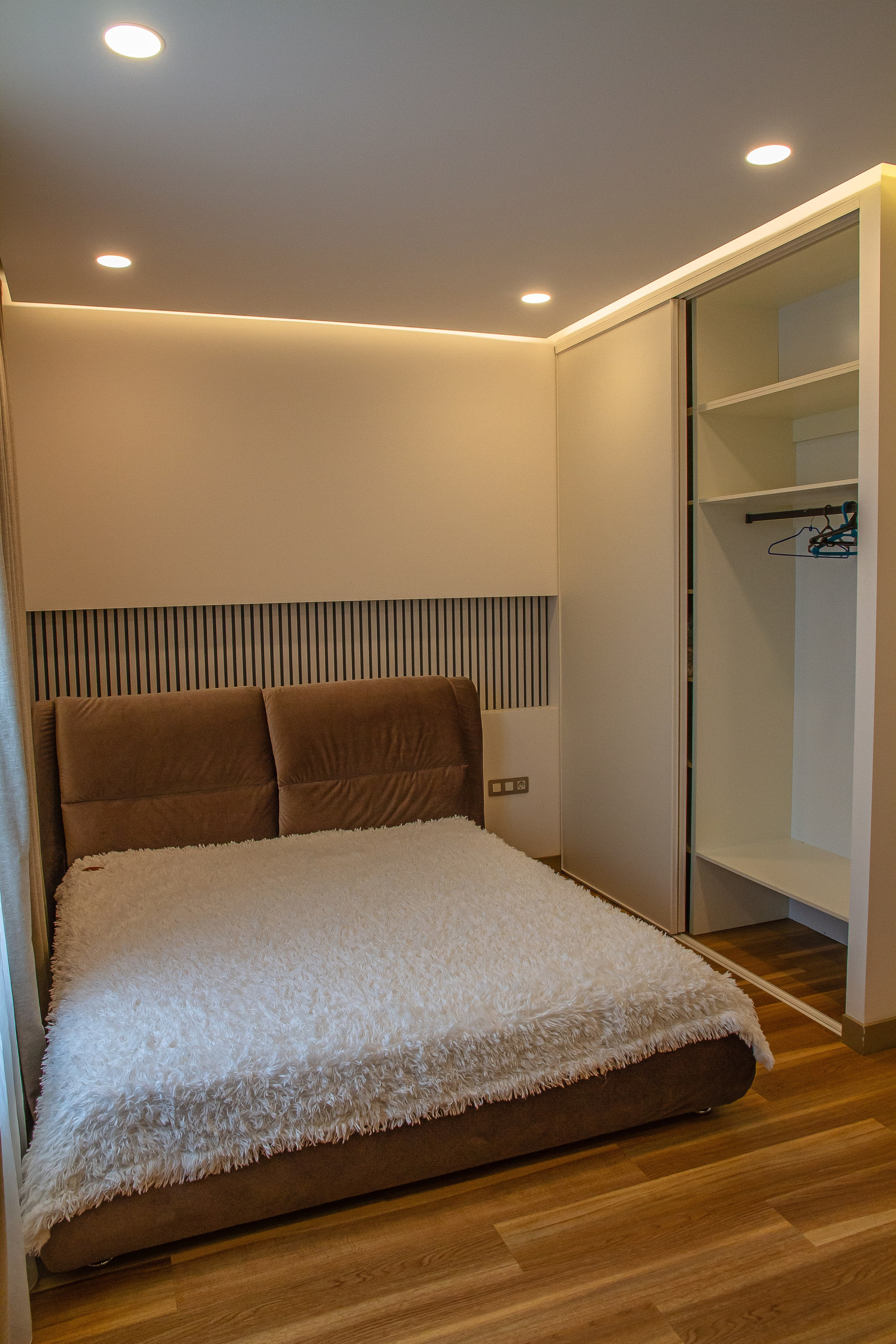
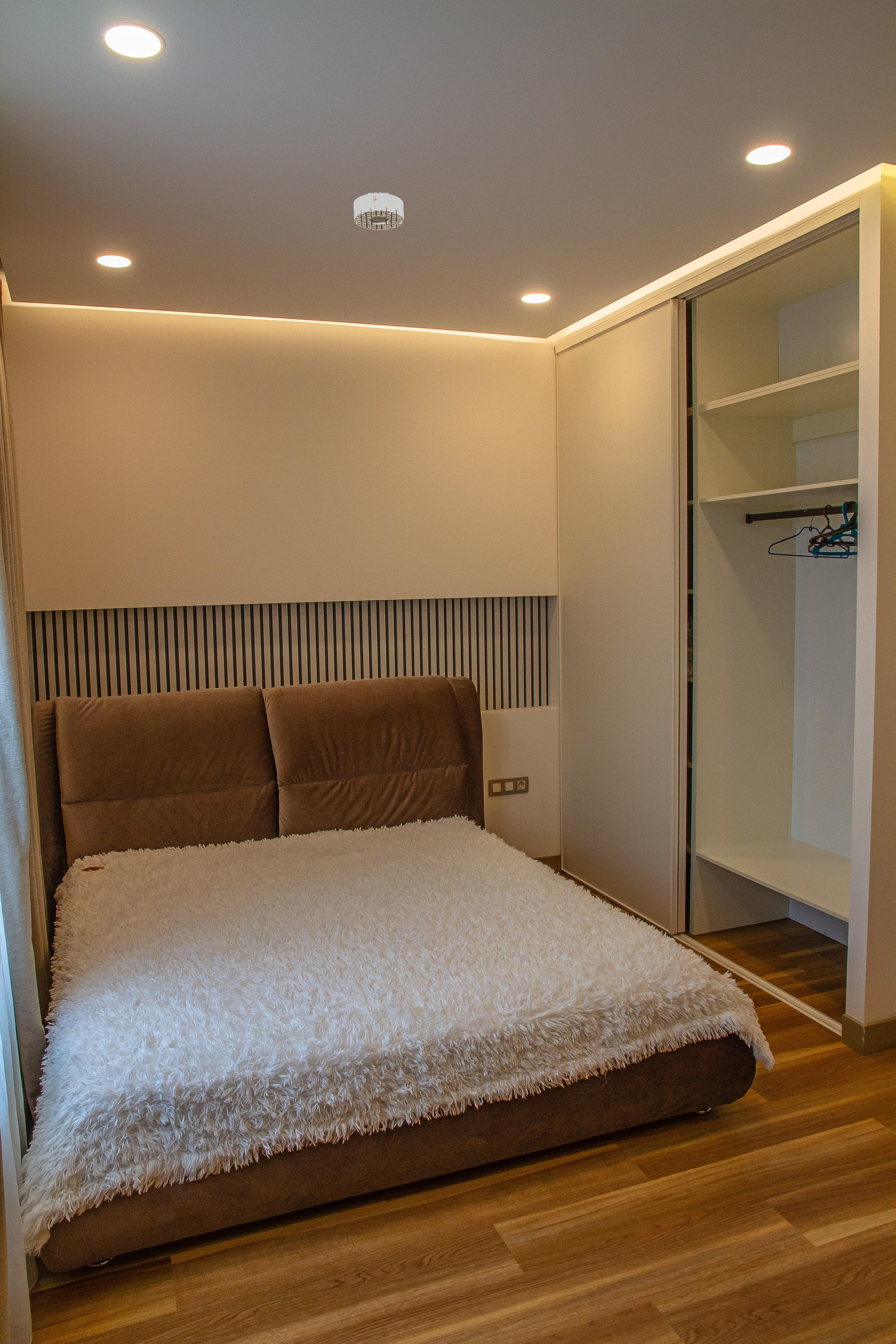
+ smoke detector (379, 210)
